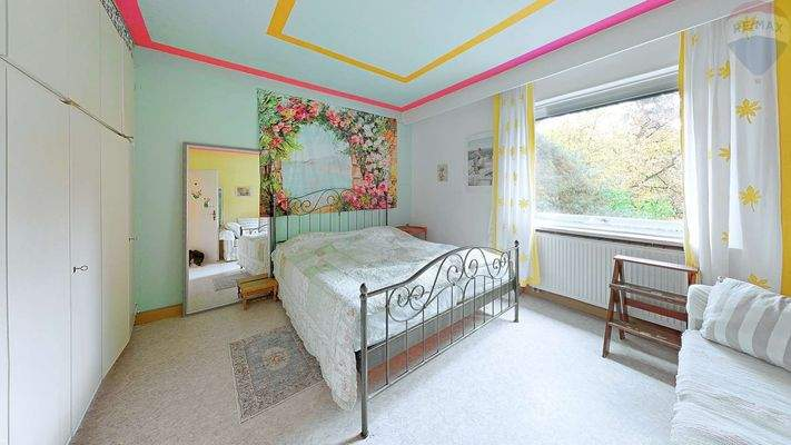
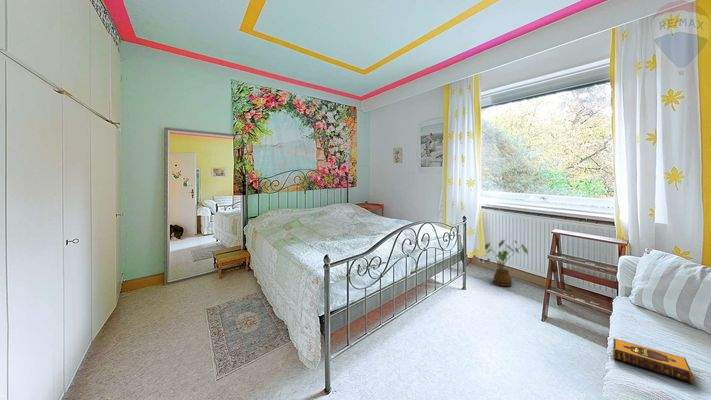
+ house plant (504, 262)
+ hardback book (648, 358)
